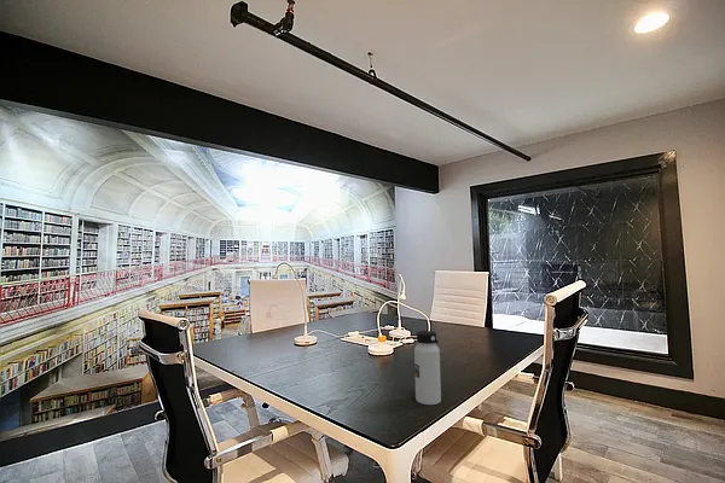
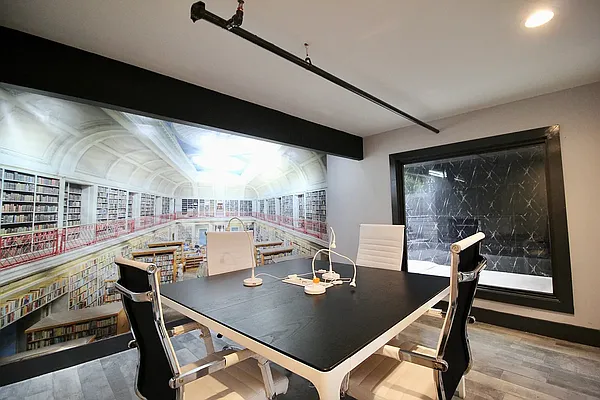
- water bottle (427, 366)
